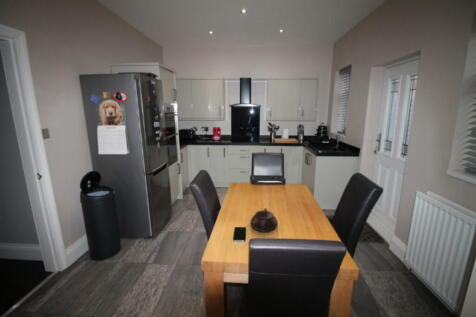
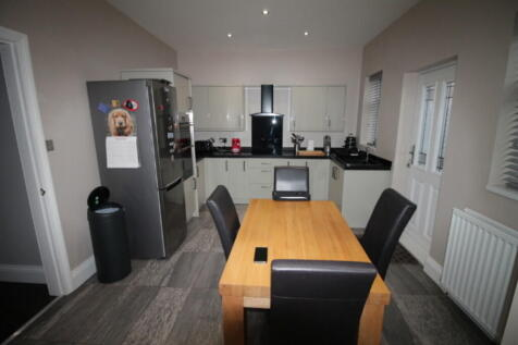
- teapot (263, 219)
